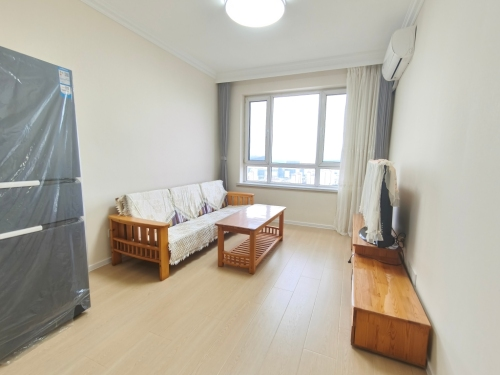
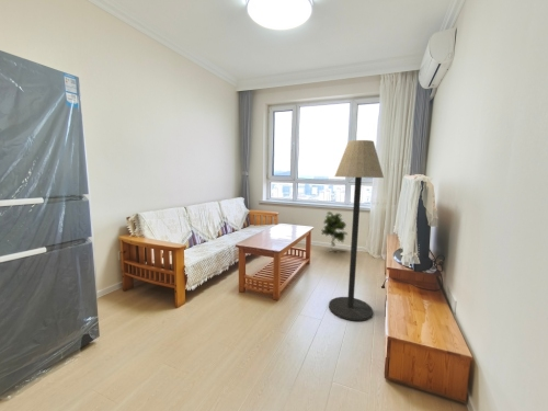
+ floor lamp (355, 228)
+ indoor plant (333, 231)
